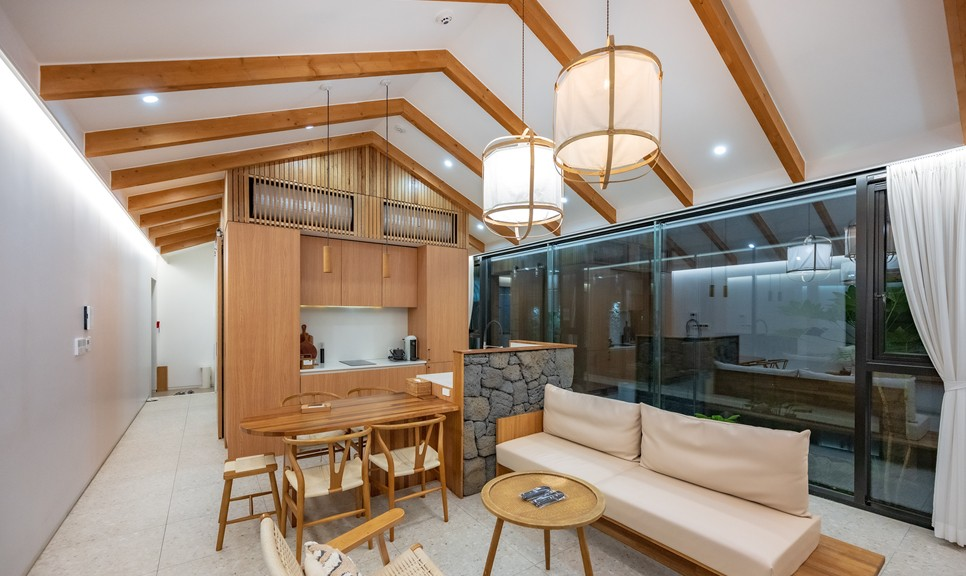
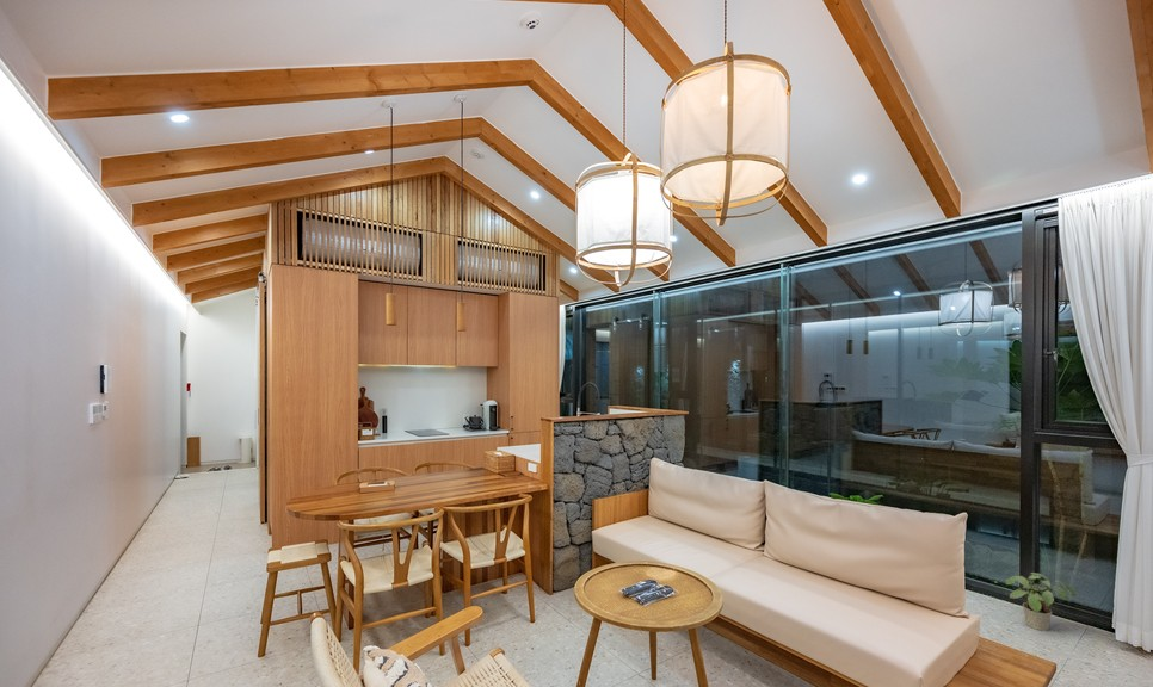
+ potted plant (1035, 601)
